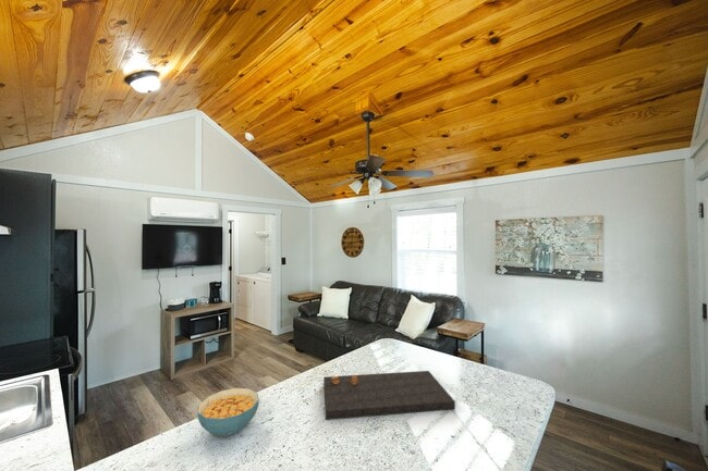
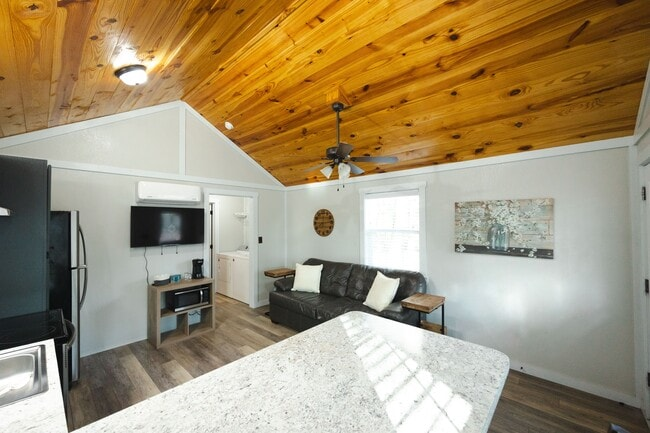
- cereal bowl (229, 416)
- cutting board (383, 388)
